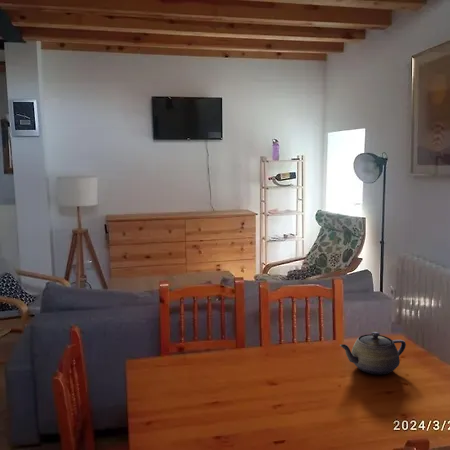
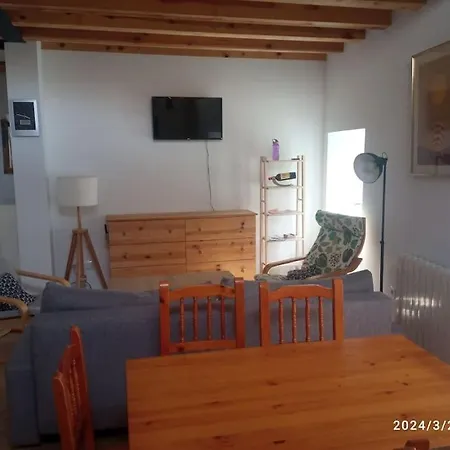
- teapot (372, 350)
